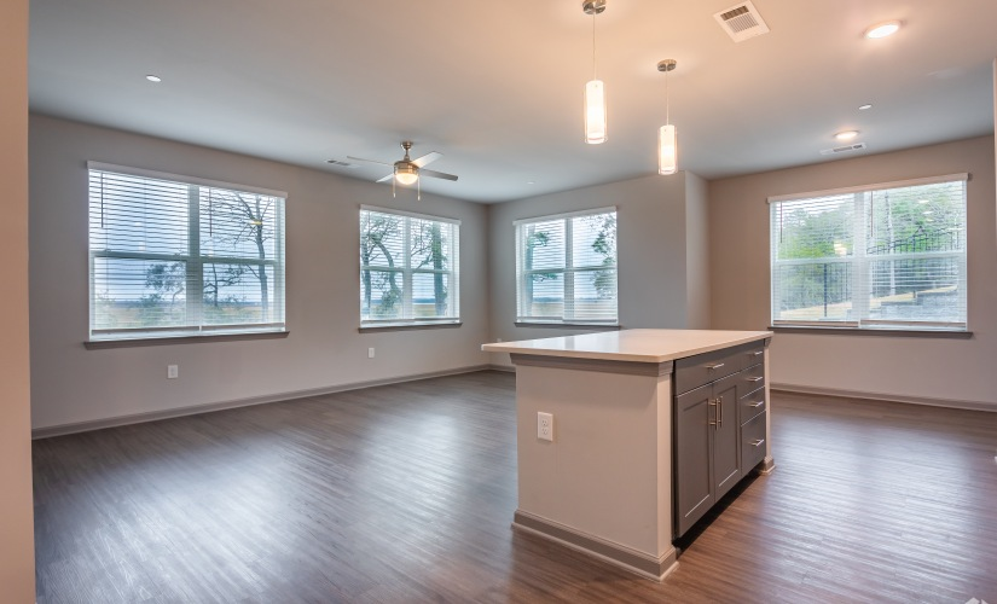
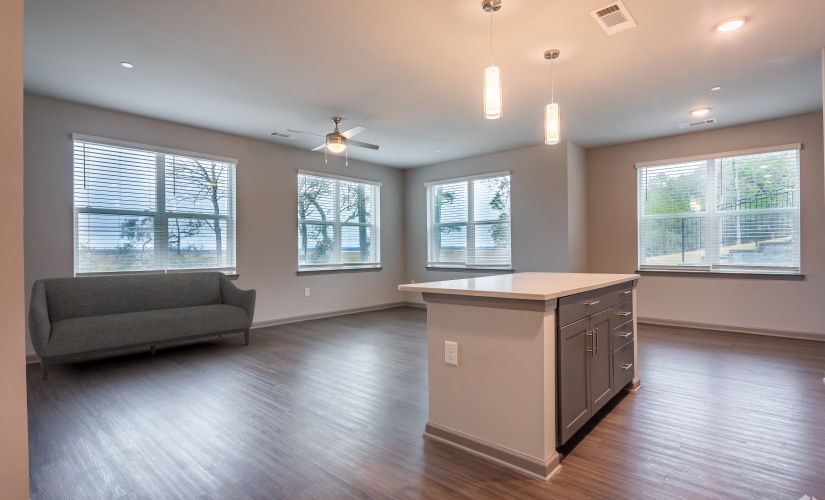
+ sofa (151, 314)
